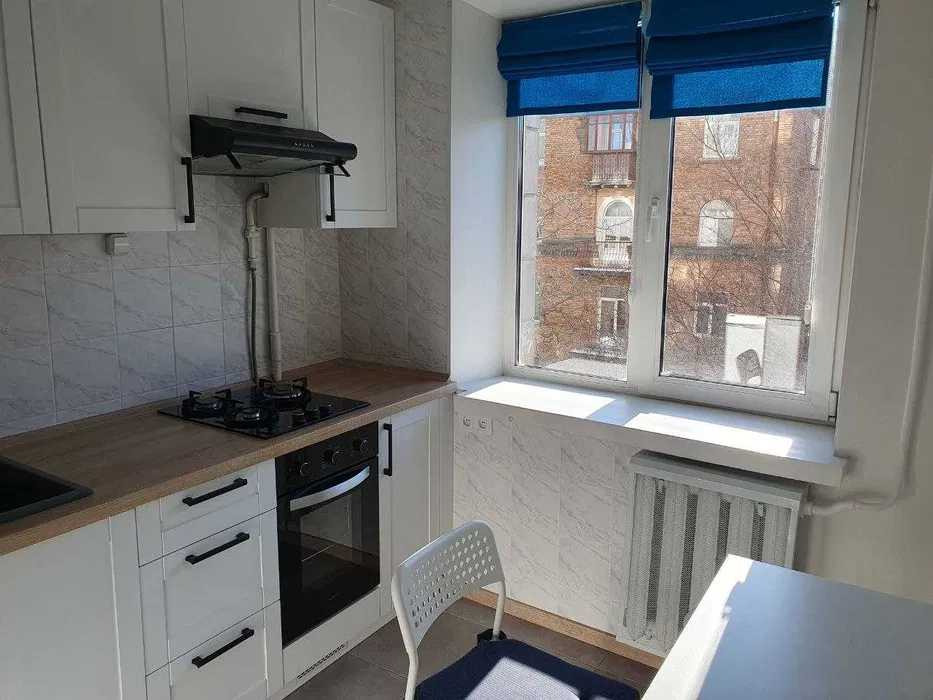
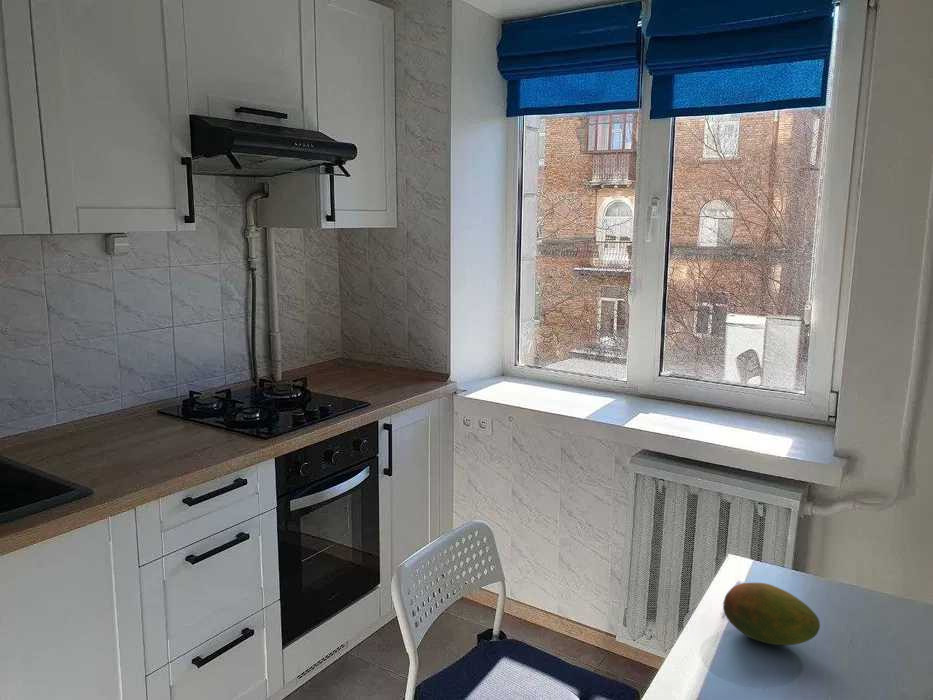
+ fruit (769, 613)
